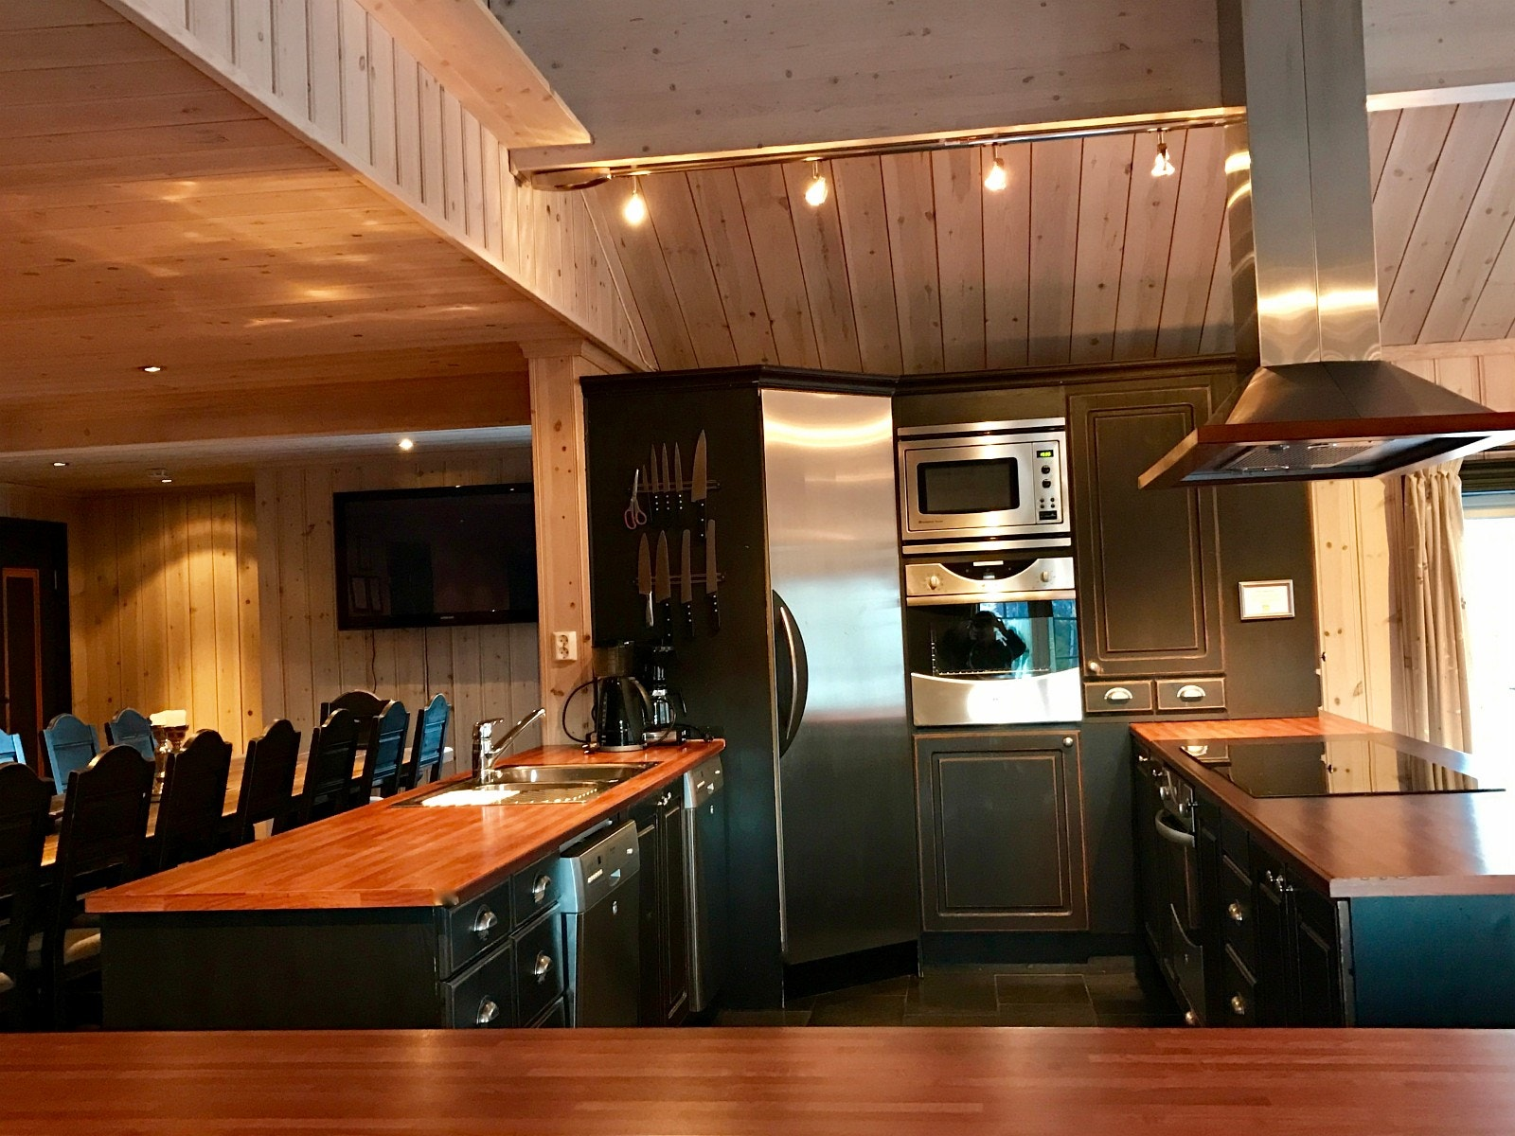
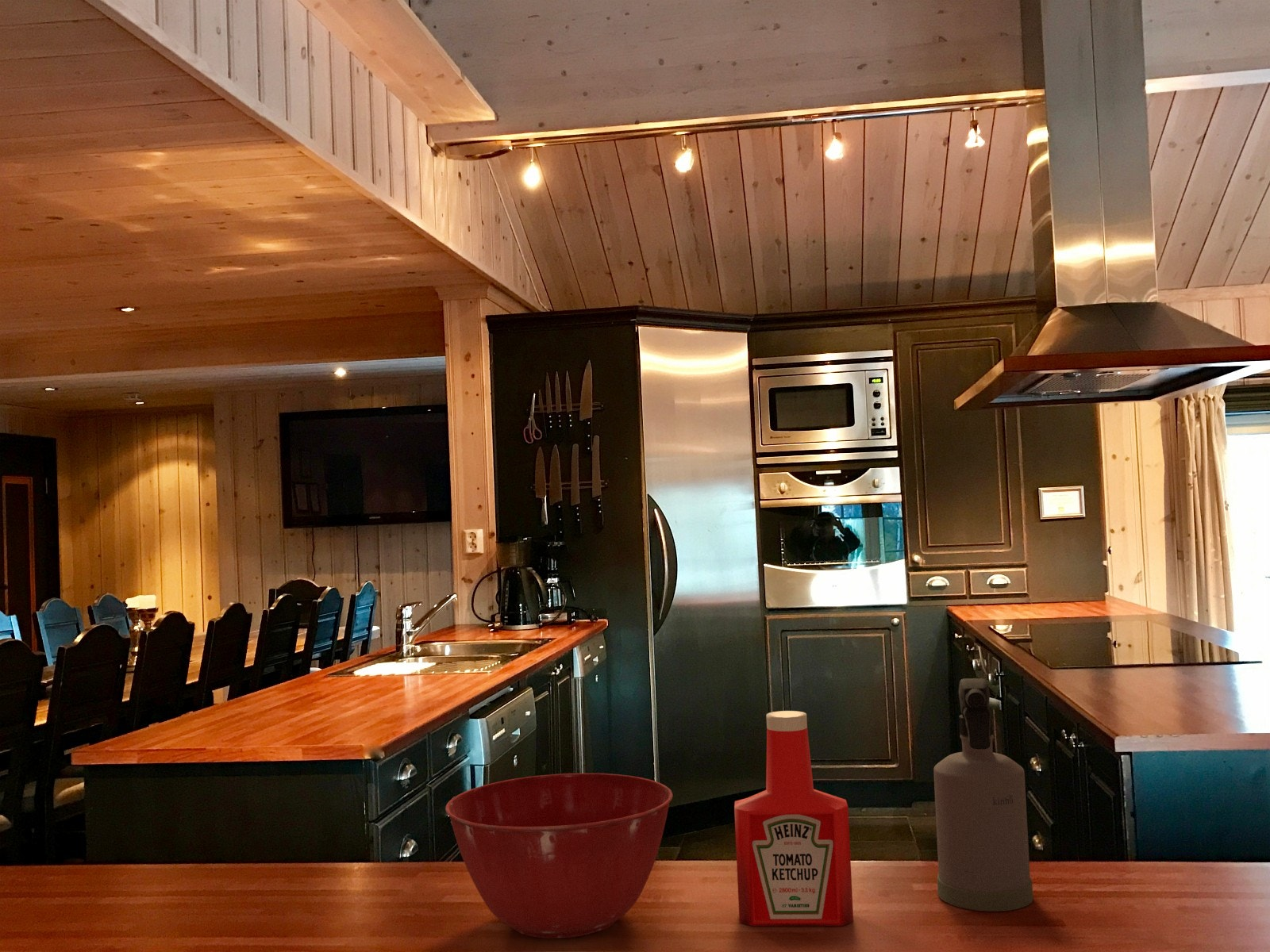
+ soap bottle (791, 815)
+ spray bottle (979, 788)
+ mixing bowl (562, 857)
